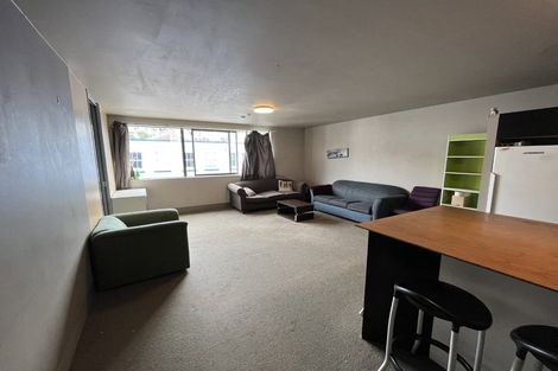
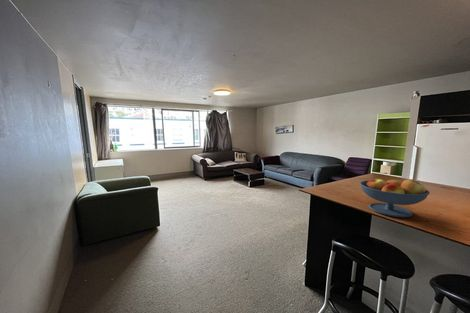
+ fruit bowl (390, 194)
